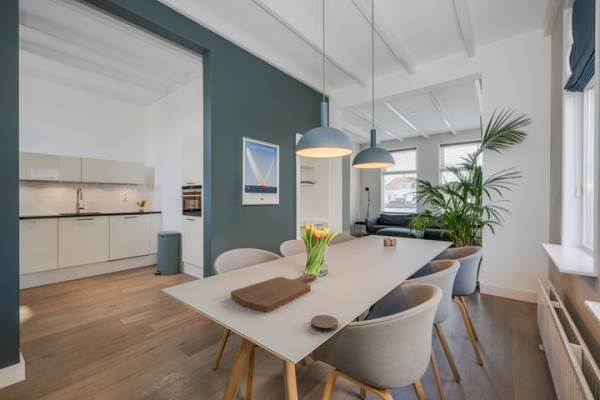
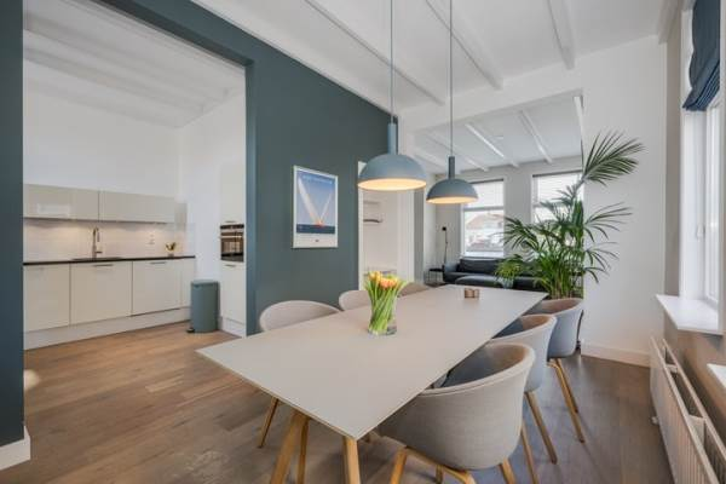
- cutting board (277, 289)
- coaster (324, 322)
